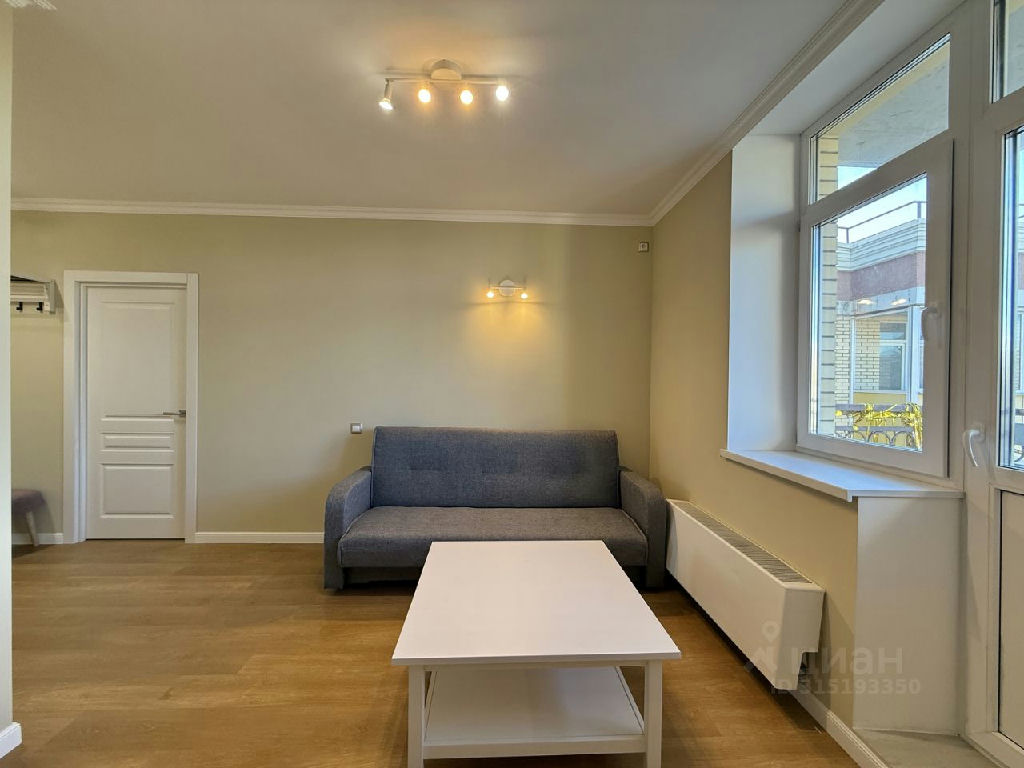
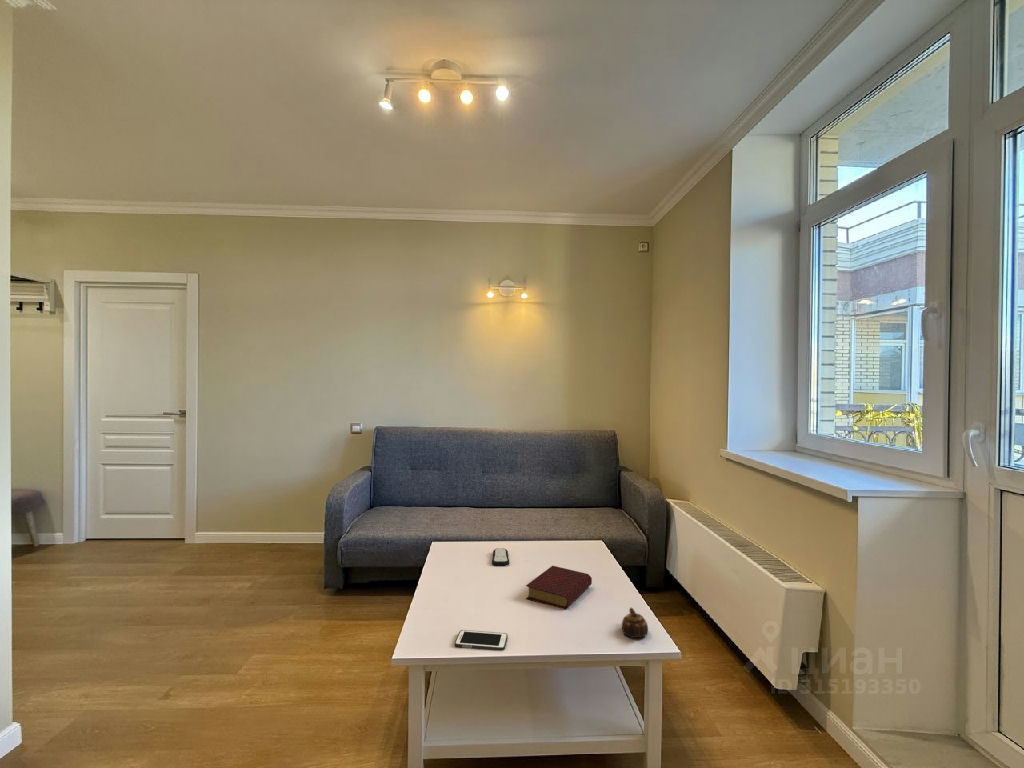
+ remote control (500, 556)
+ book (559, 586)
+ cell phone (481, 640)
+ teapot (634, 621)
